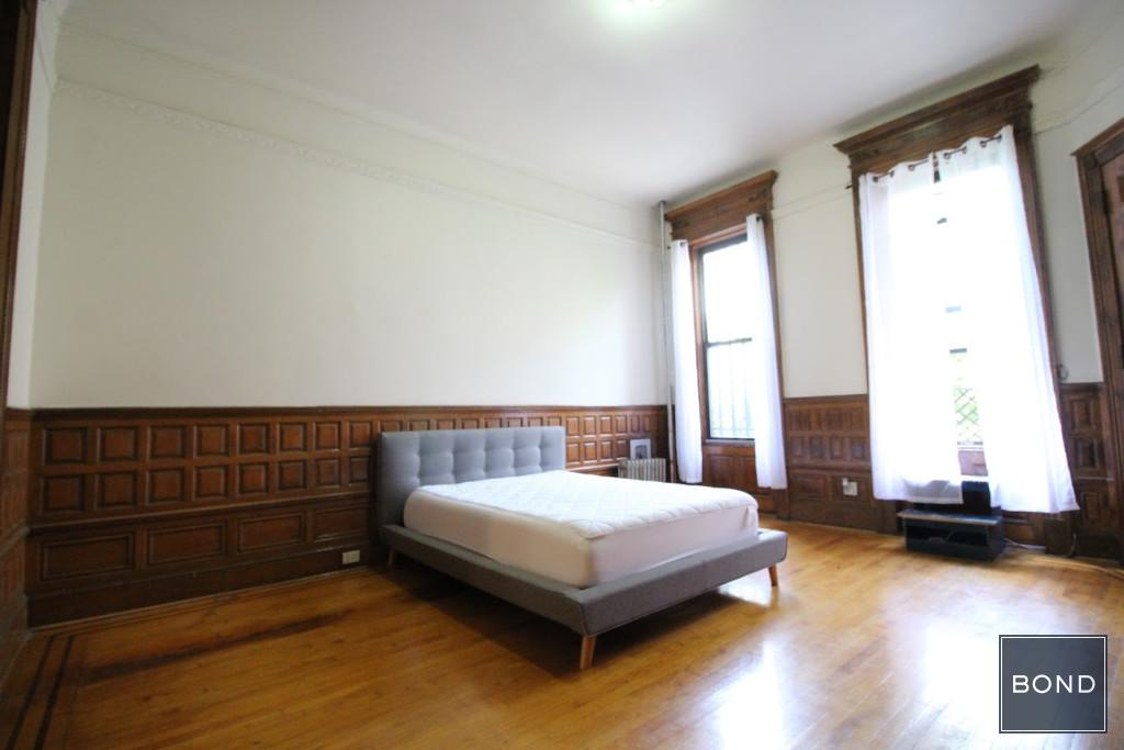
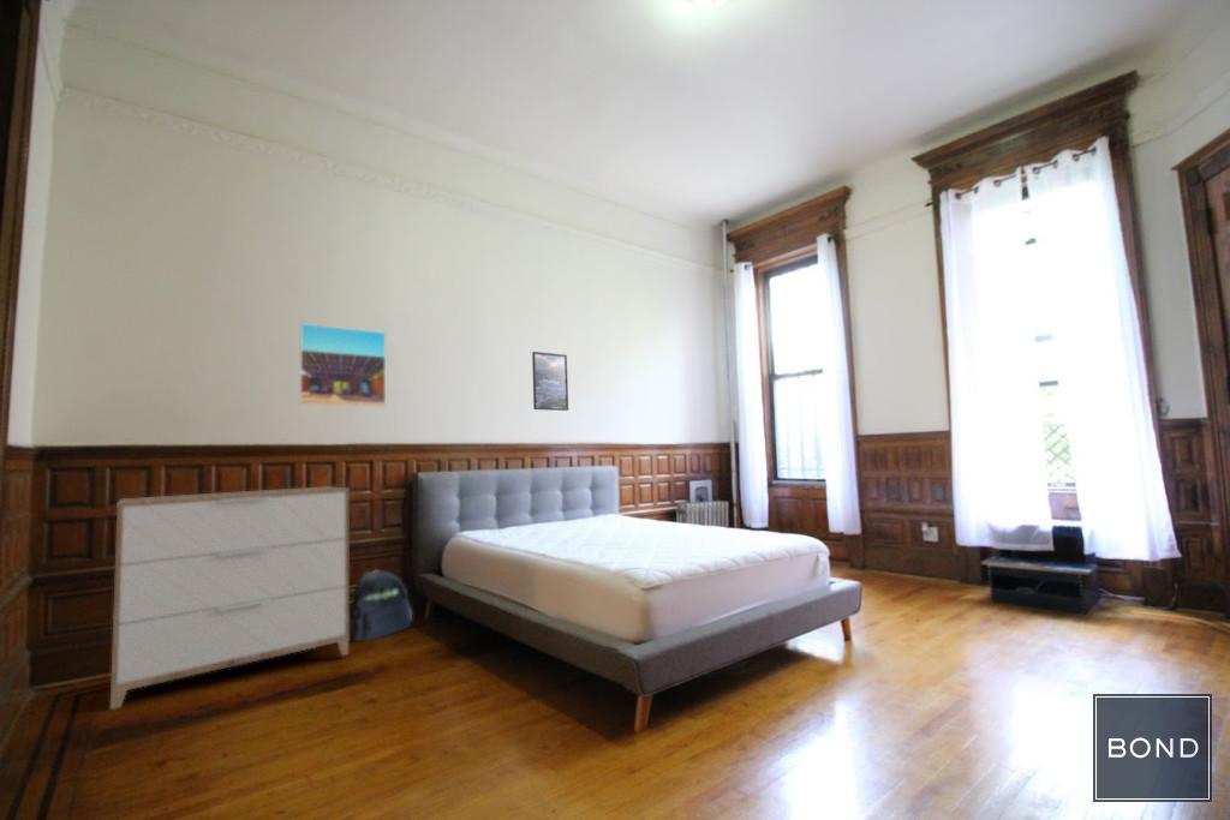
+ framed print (344, 366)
+ backpack (378, 600)
+ chest of drawers (238, 579)
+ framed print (550, 381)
